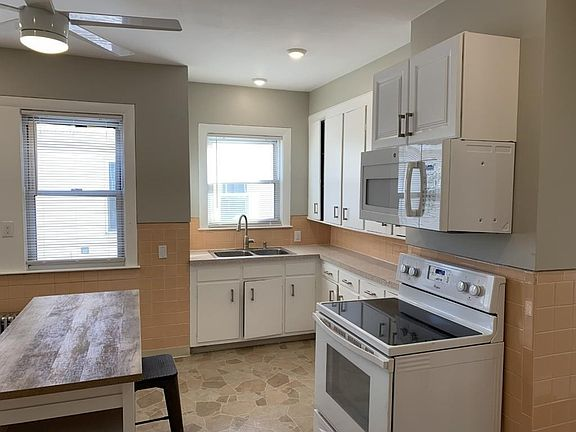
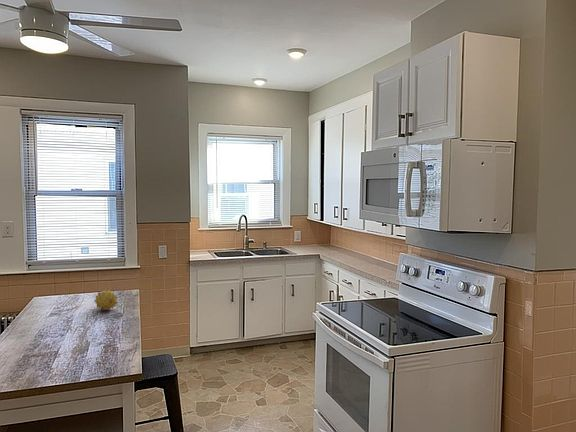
+ fruit (105, 299)
